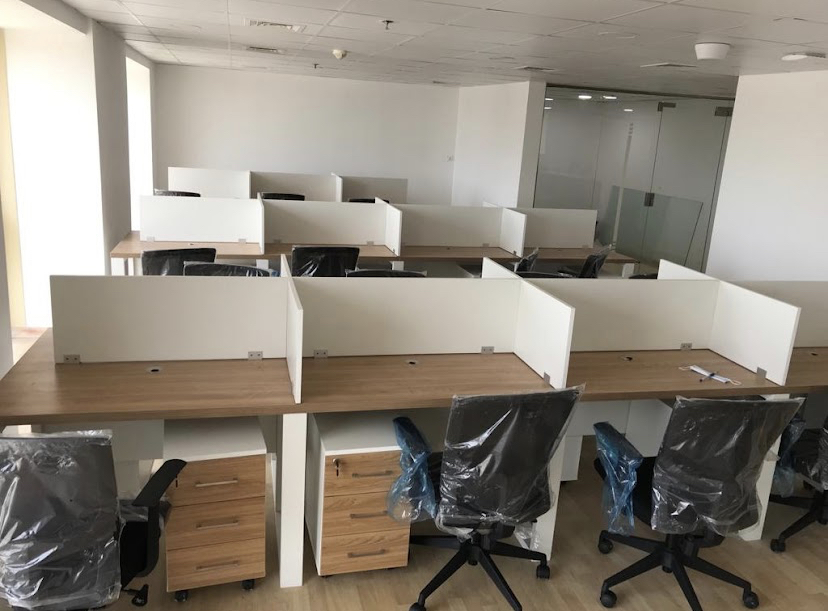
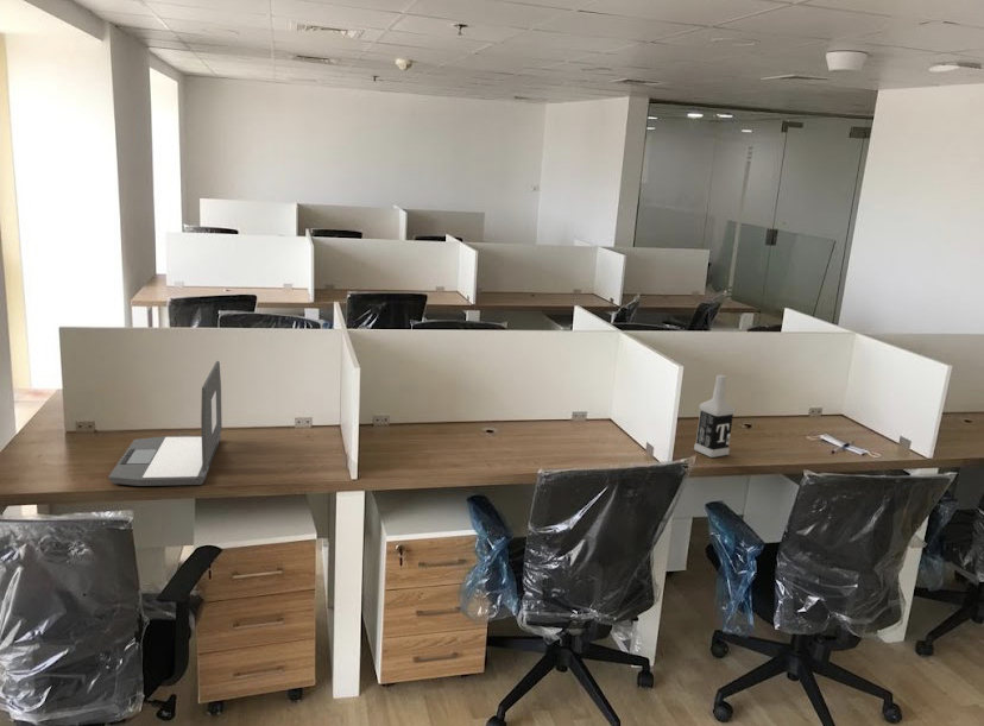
+ laptop (168, 436)
+ vodka (715, 413)
